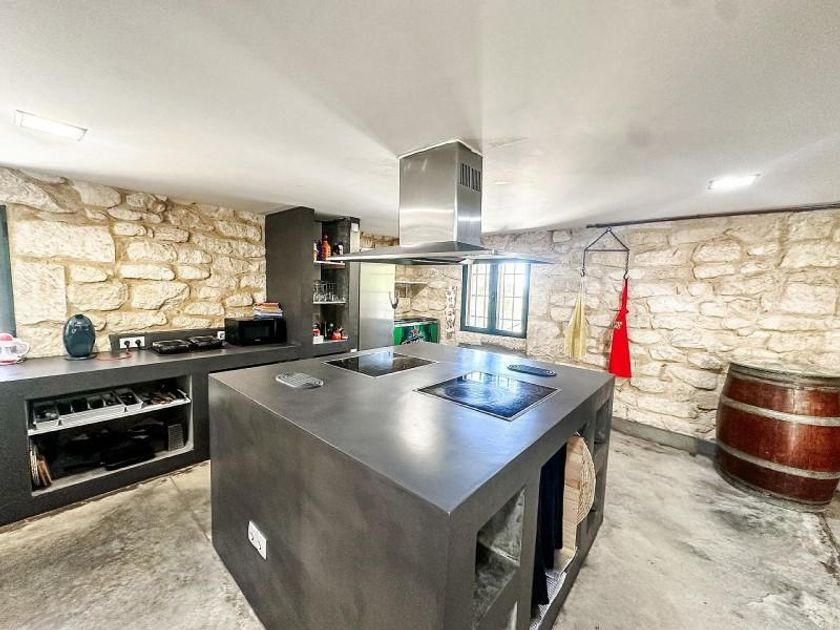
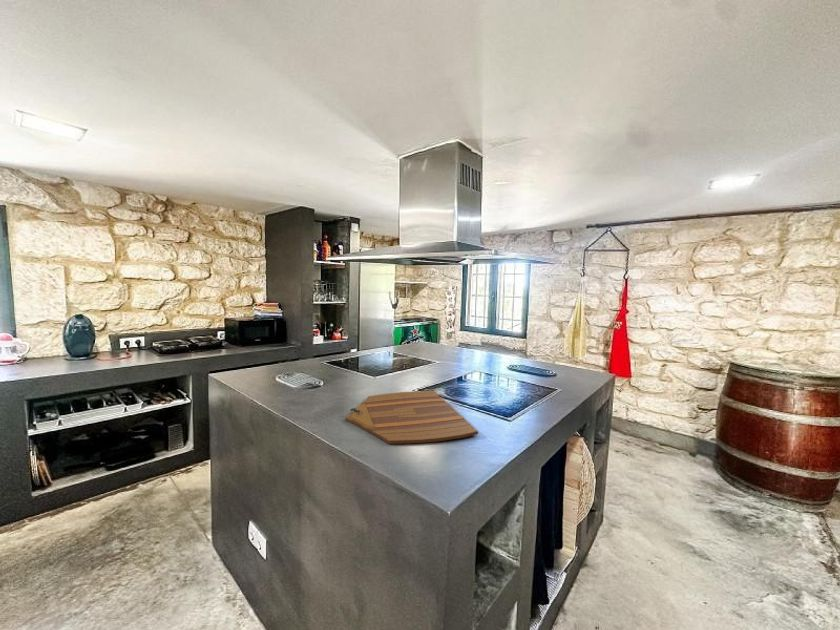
+ cutting board (401, 411)
